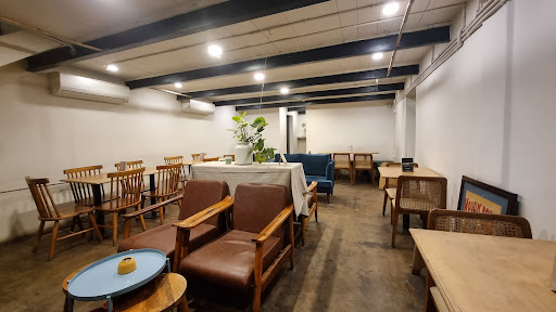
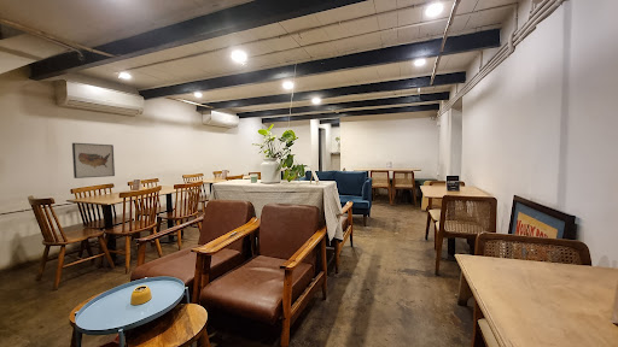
+ wall art (94, 160)
